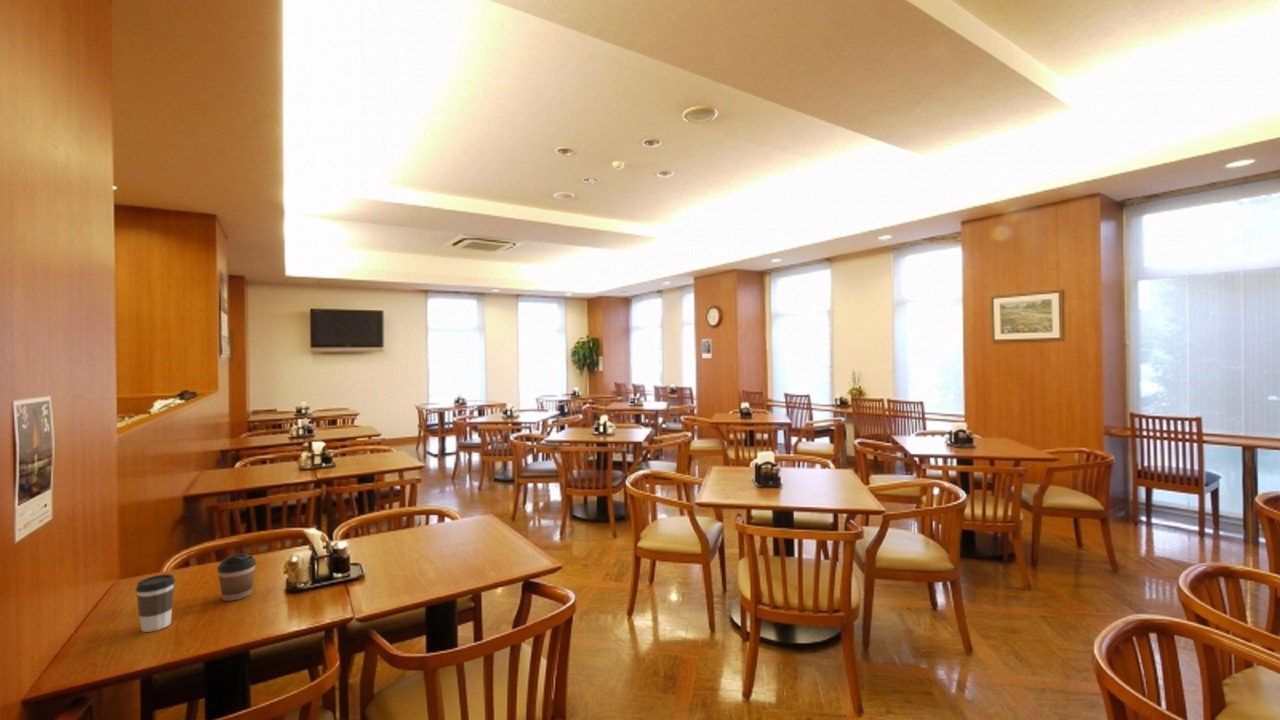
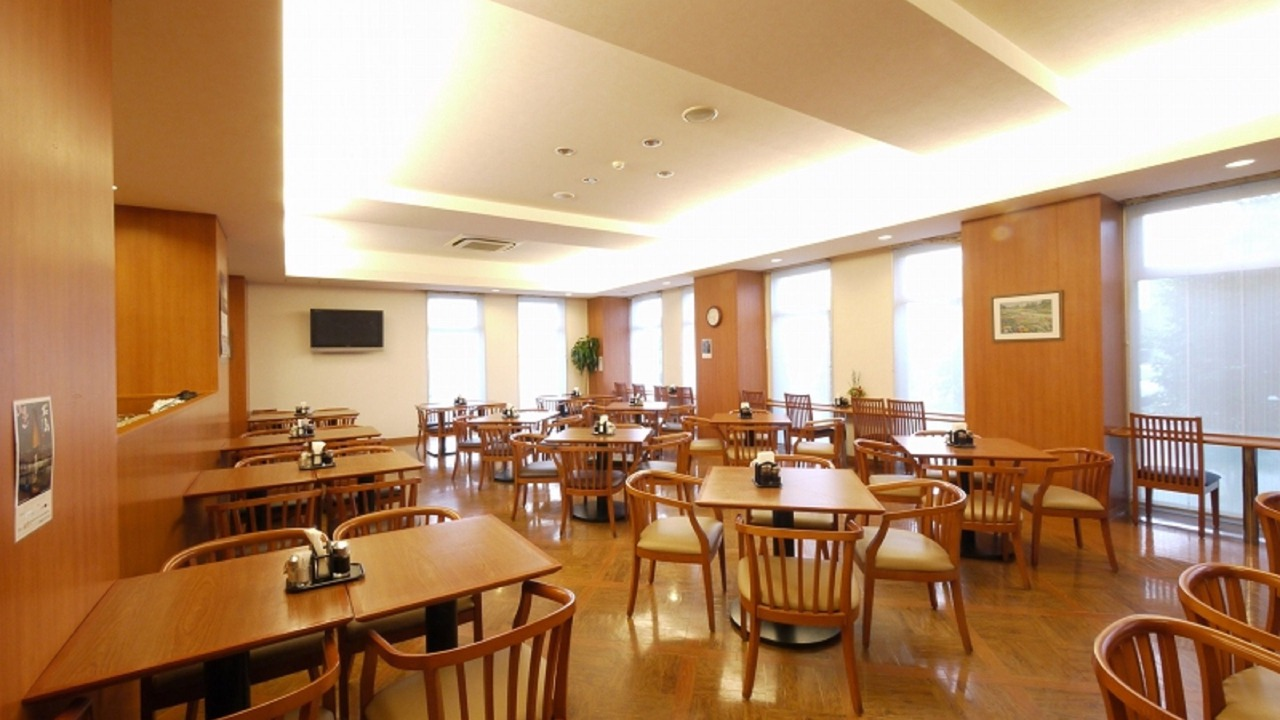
- coffee cup (156, 602)
- coffee cup (237, 575)
